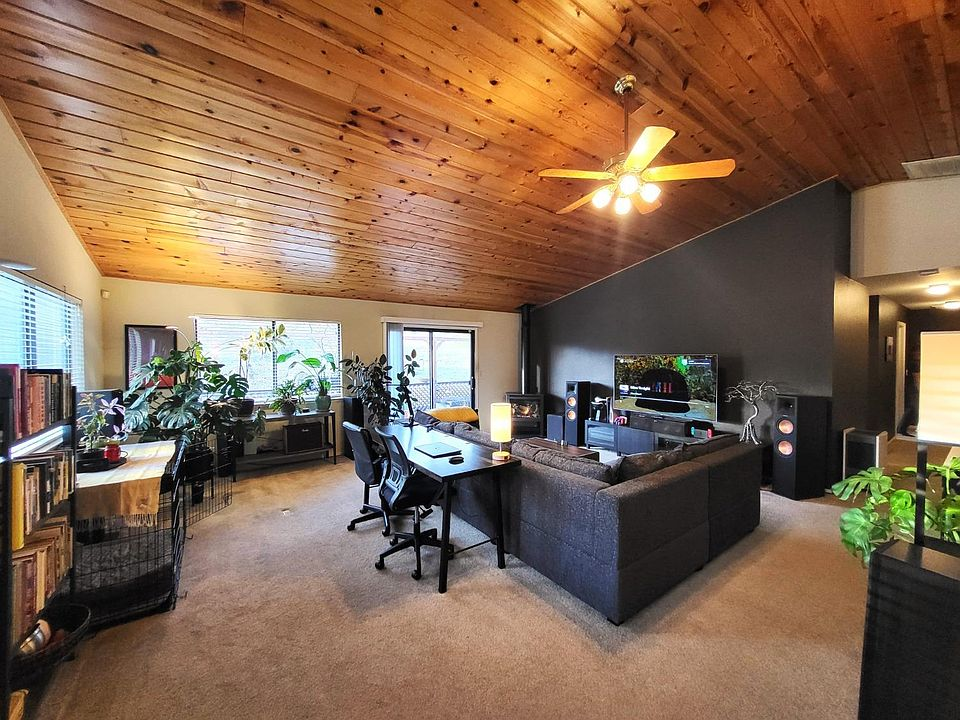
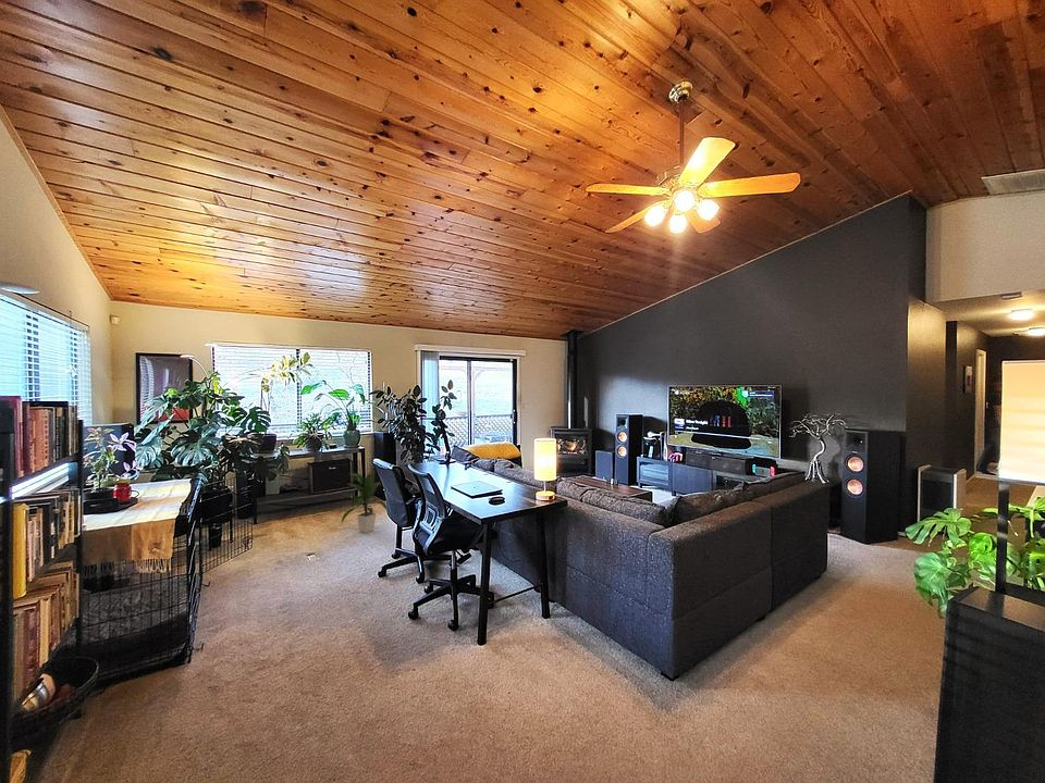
+ indoor plant (364, 499)
